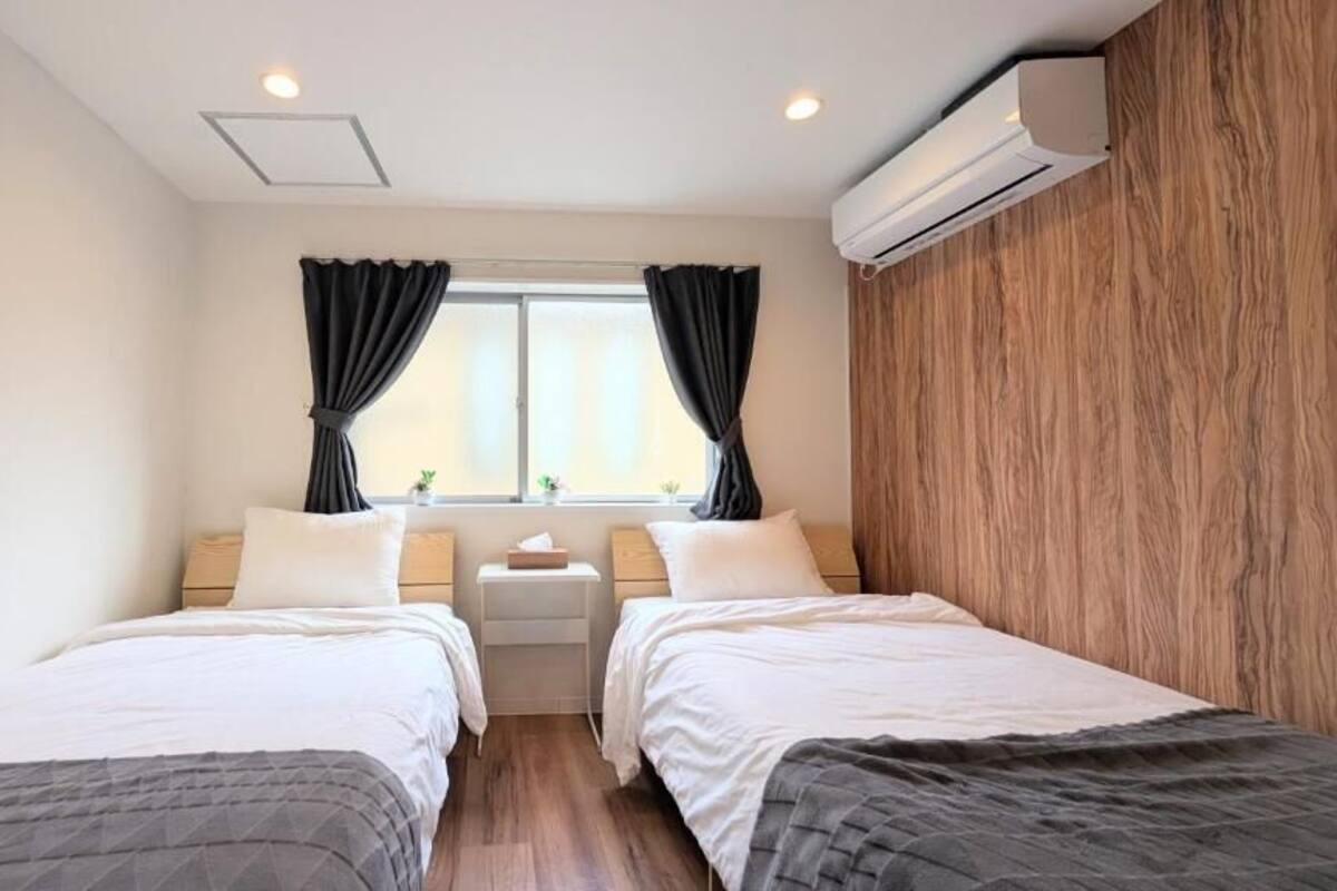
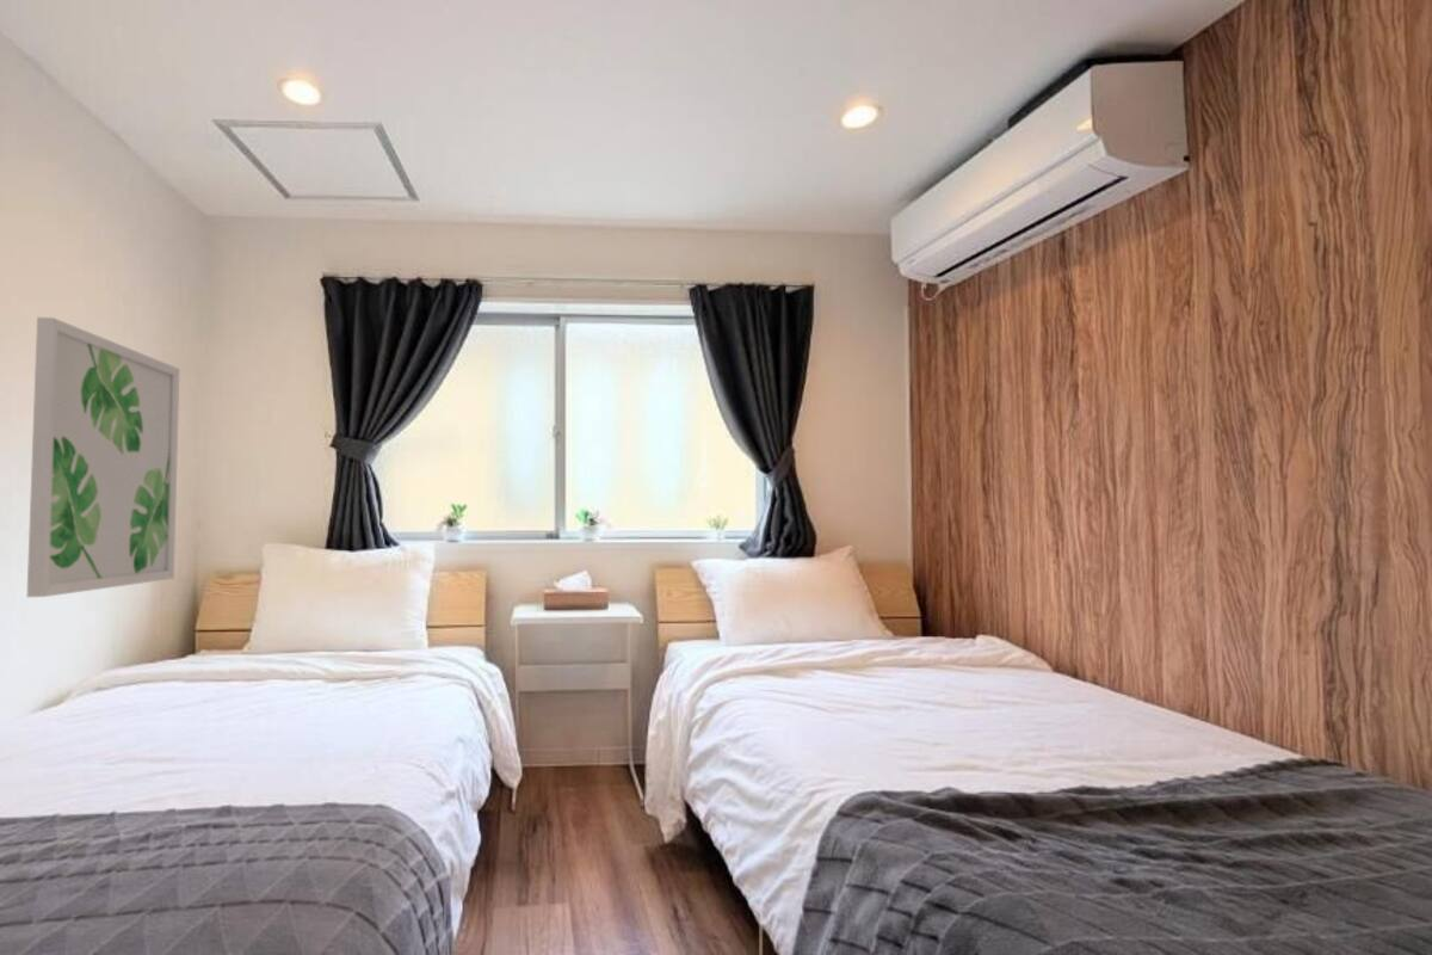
+ wall art (115, 466)
